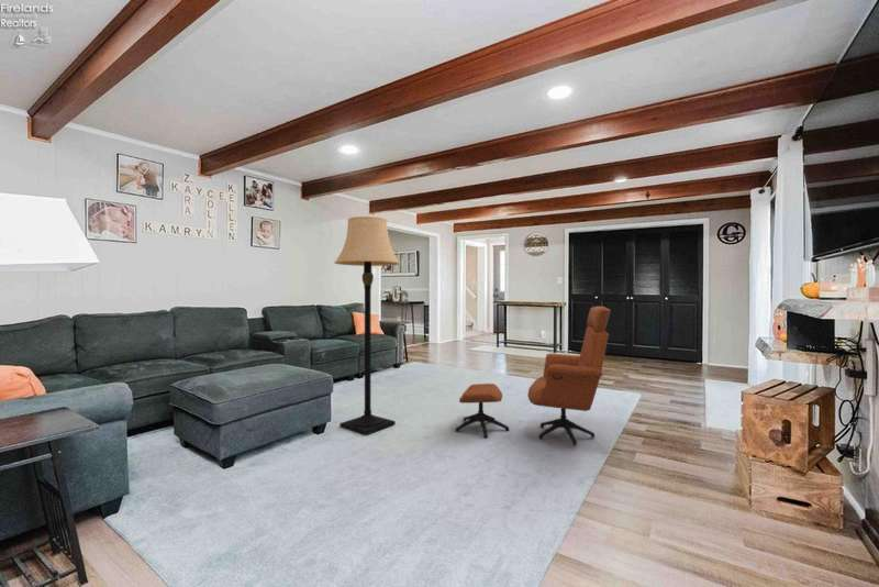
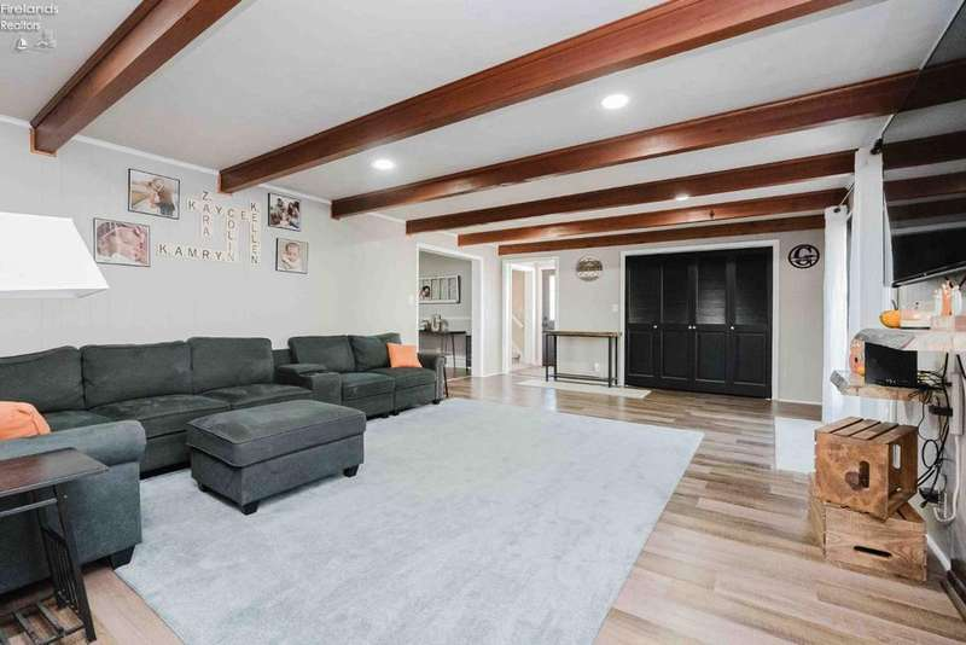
- armchair (537, 378)
- lamp (367, 322)
